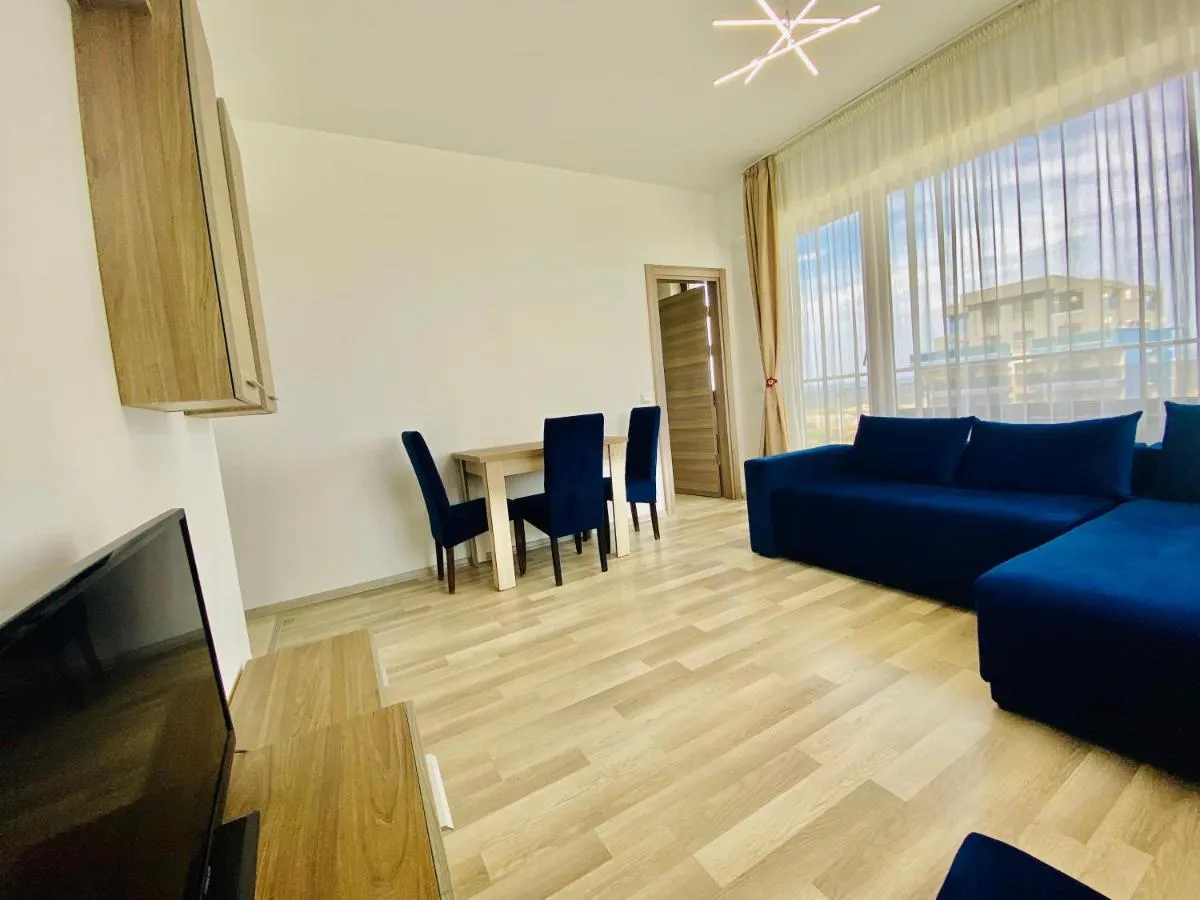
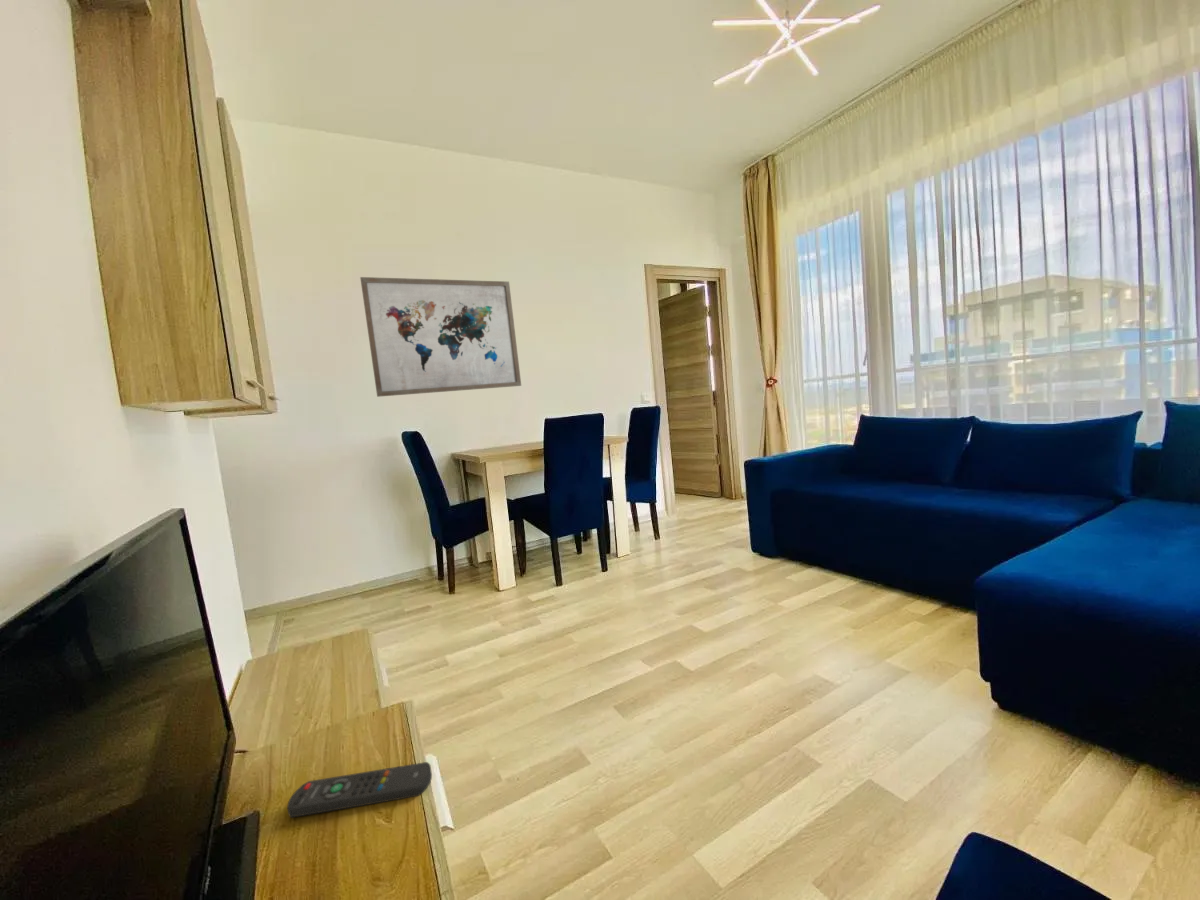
+ remote control (361, 788)
+ wall art (446, 335)
